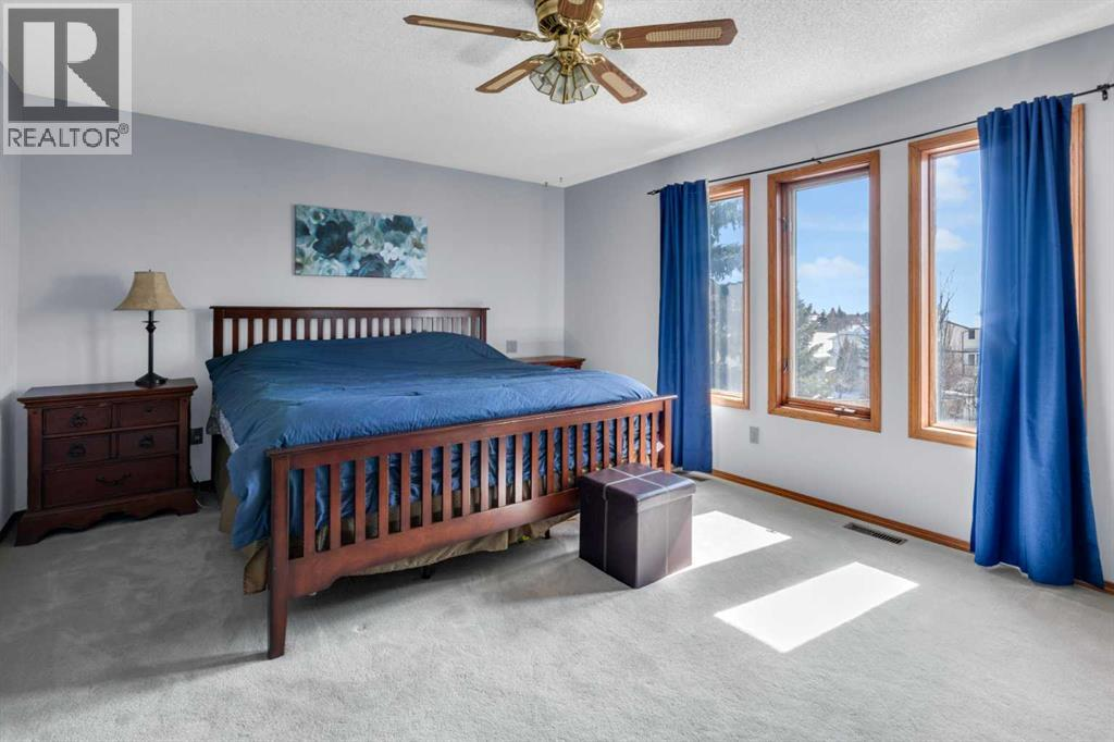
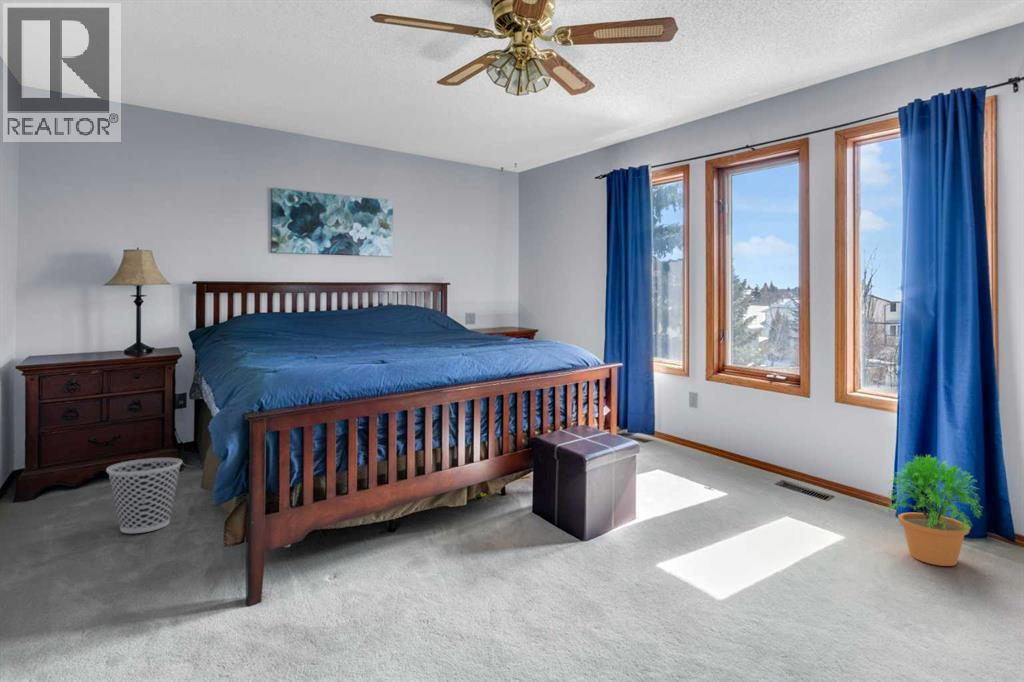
+ potted plant (935, 506)
+ wastebasket (145, 495)
